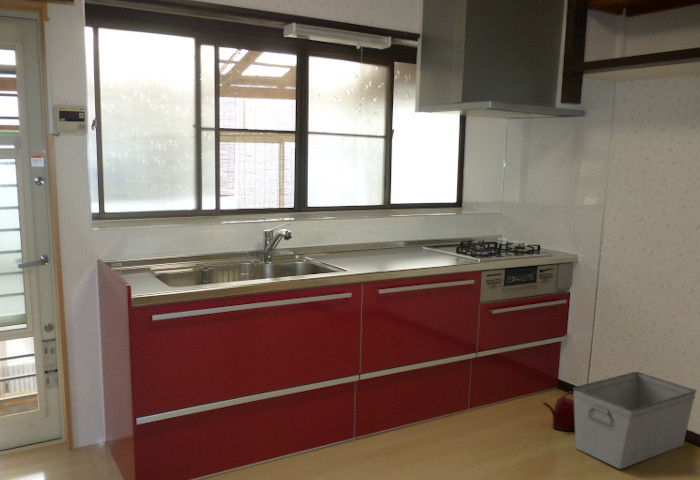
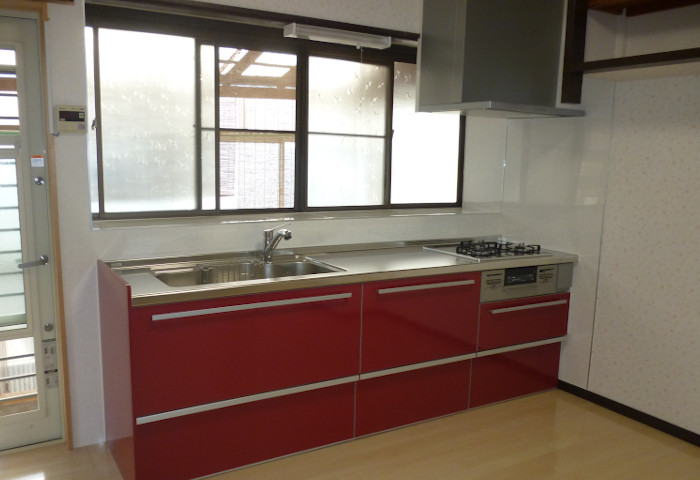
- storage bin (632, 417)
- watering can (560, 410)
